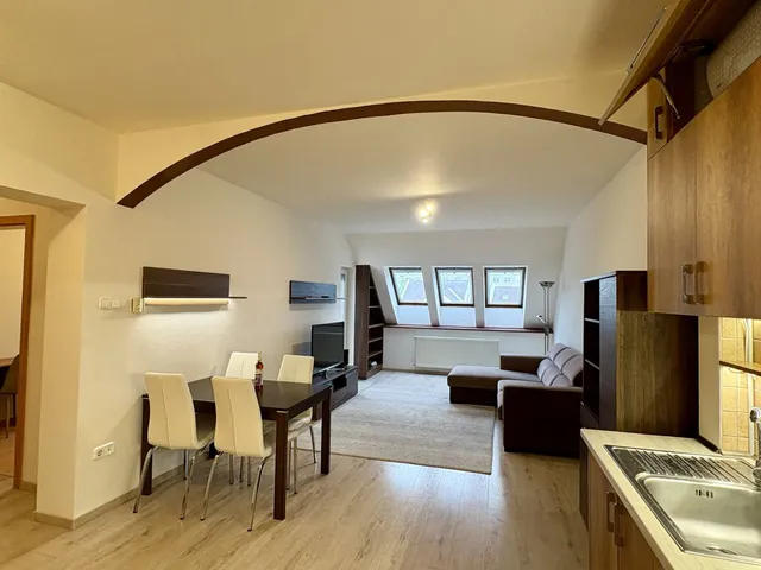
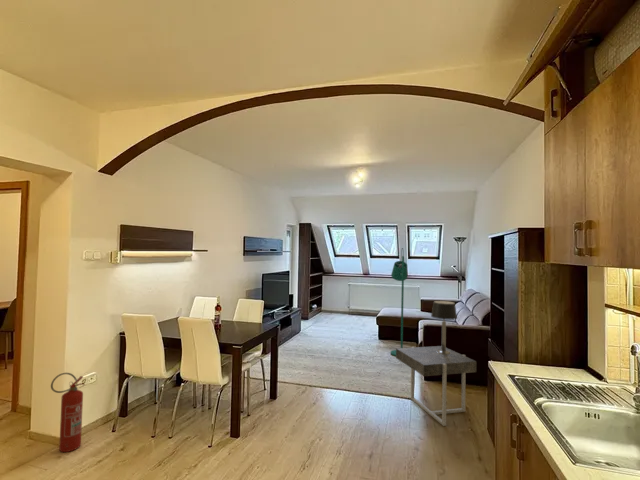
+ floor lamp (401, 299)
+ side table (432, 375)
+ table lamp (443, 327)
+ fire extinguisher (67, 410)
